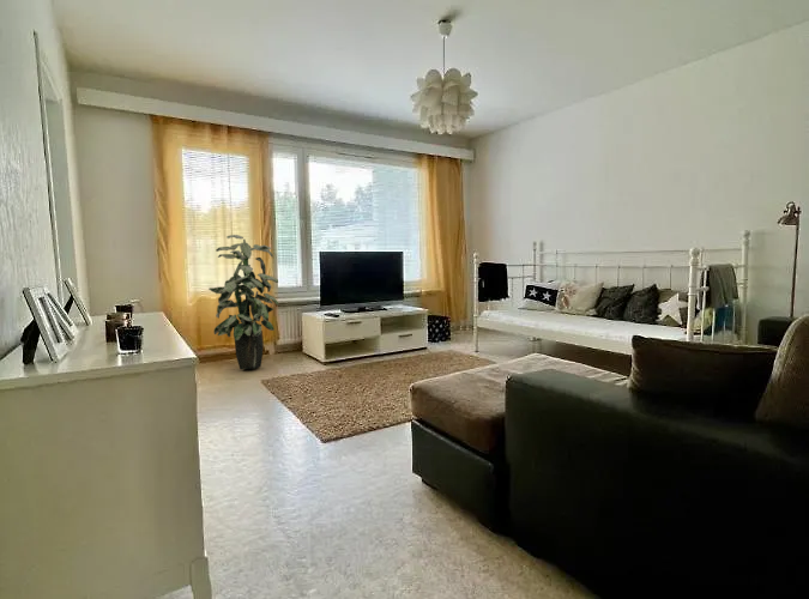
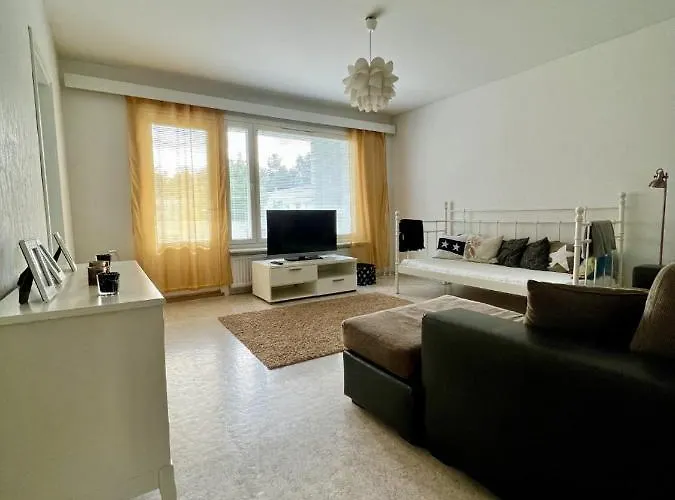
- indoor plant (243, 302)
